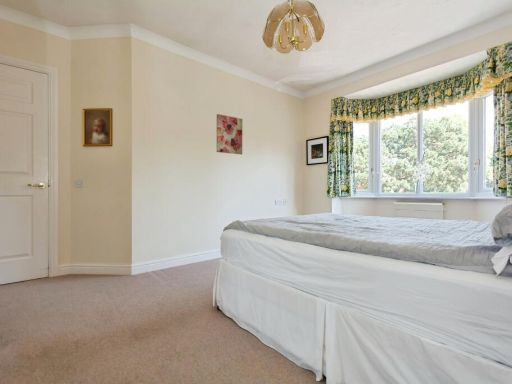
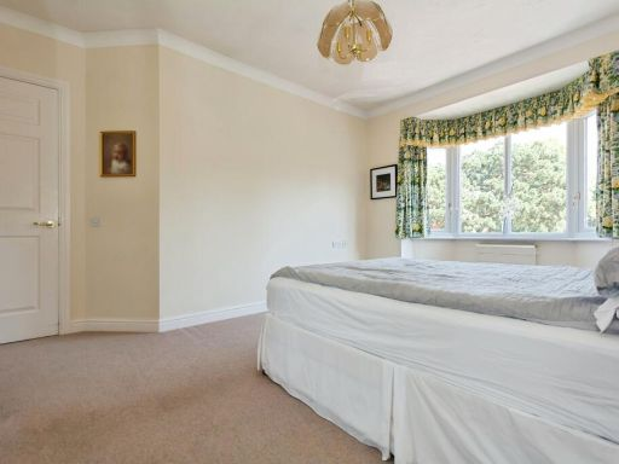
- wall art (229, 134)
